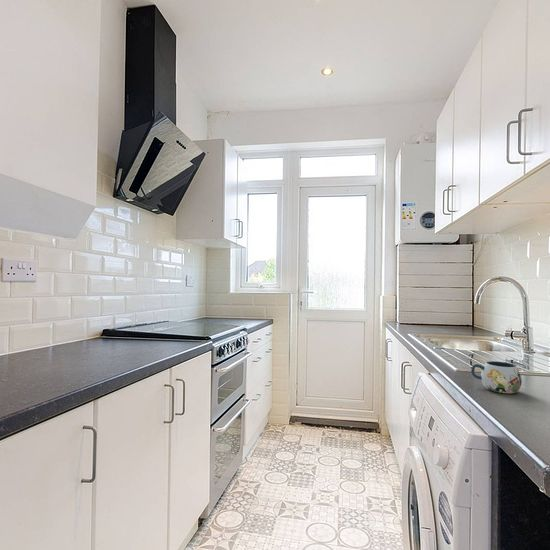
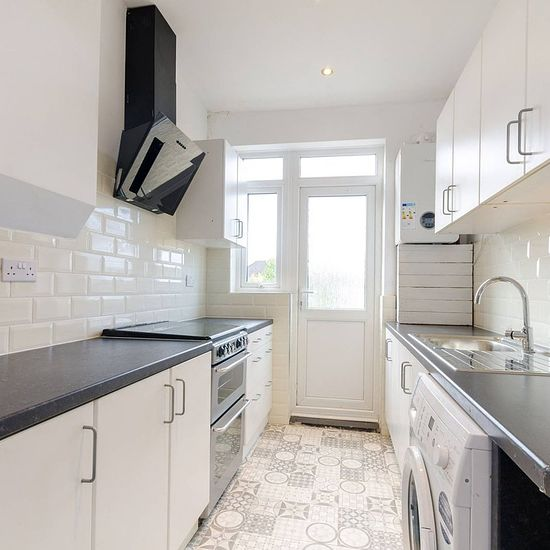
- mug (495, 376)
